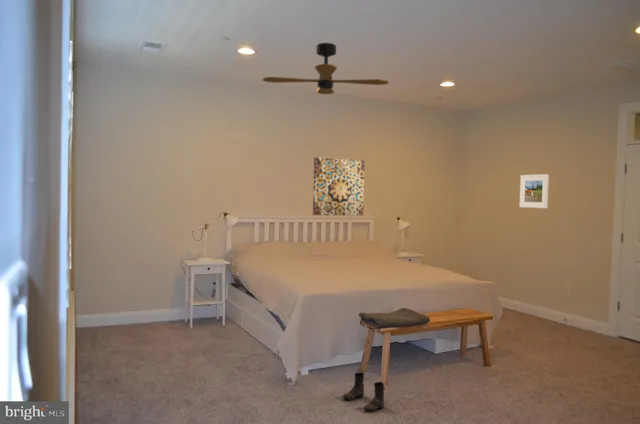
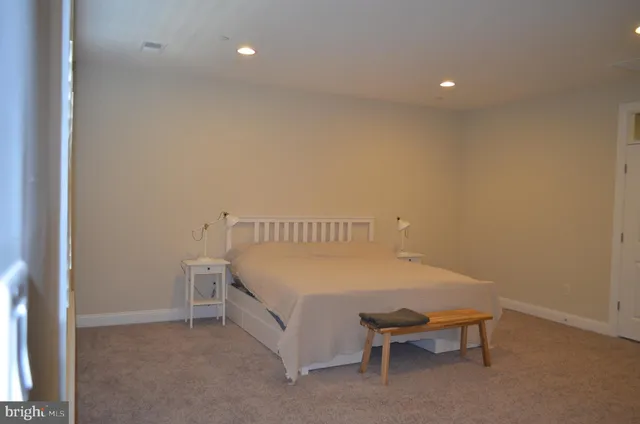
- wall art (339, 187)
- boots (363, 391)
- ceiling fan (325, 66)
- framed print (533, 191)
